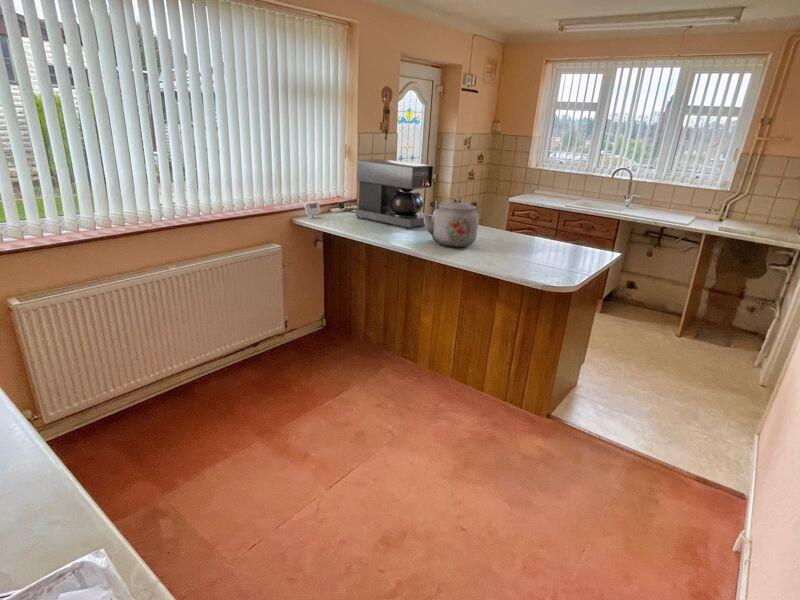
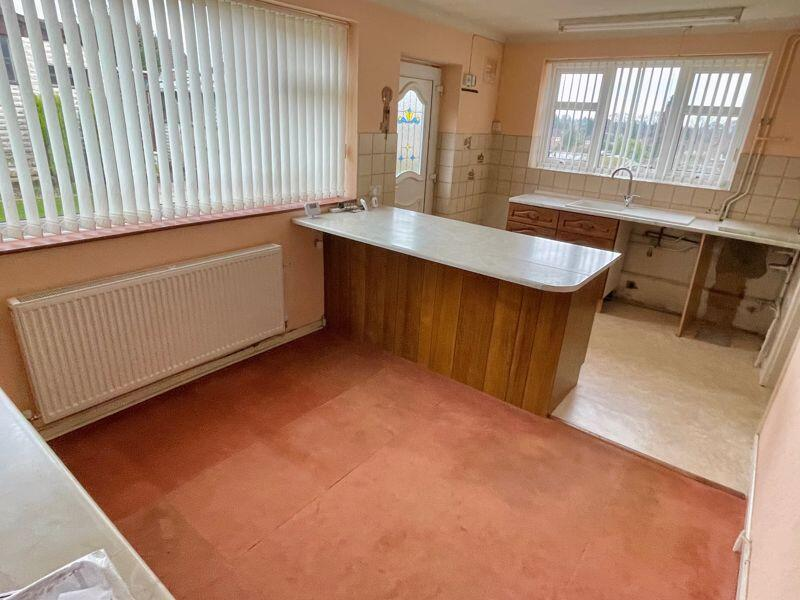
- coffee maker (394, 192)
- kettle (449, 220)
